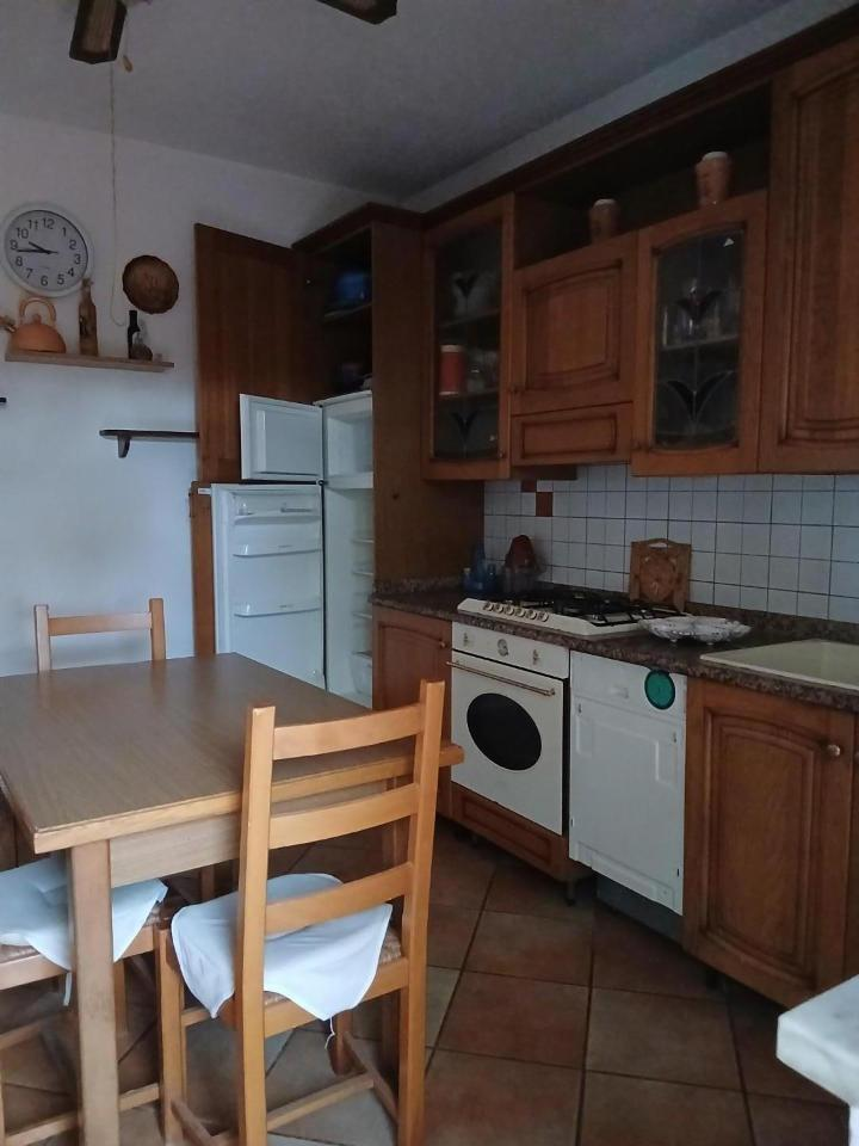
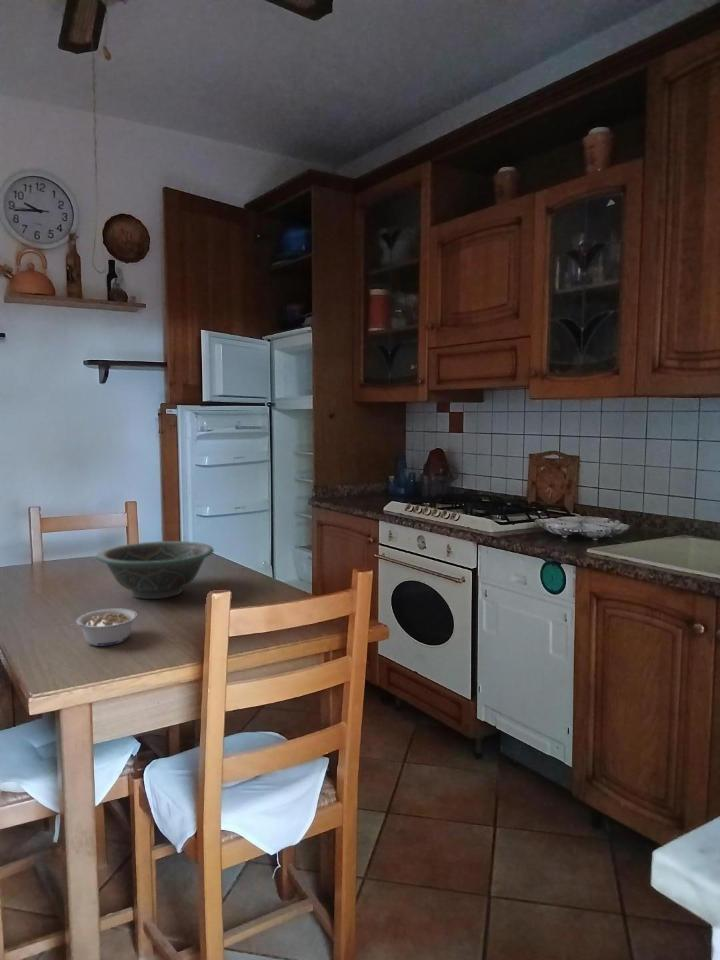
+ decorative bowl (156, 572)
+ legume (106, 626)
